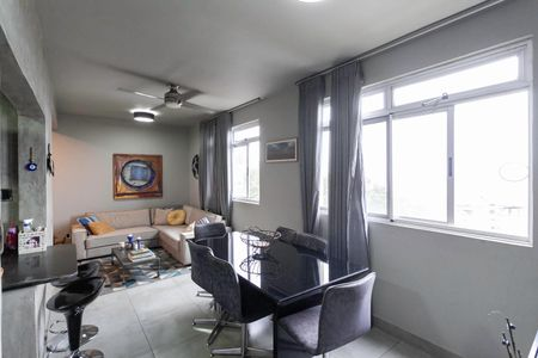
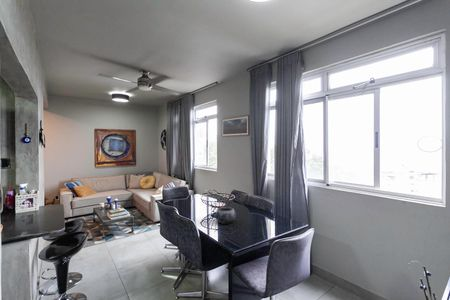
+ decorative bowl (225, 215)
